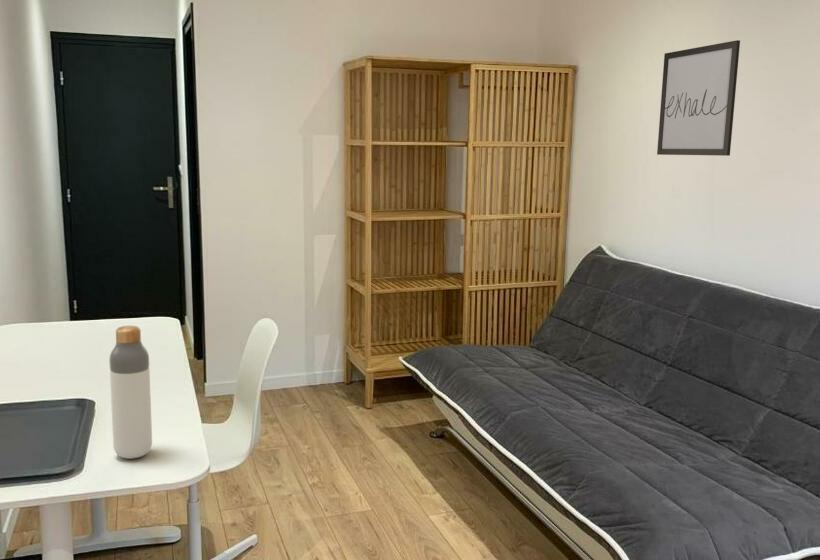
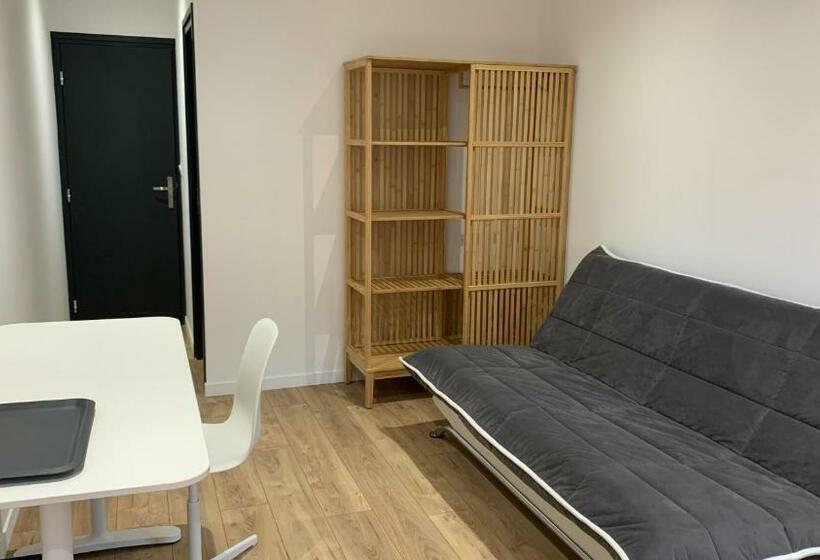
- wall art (695, 101)
- bottle (130, 391)
